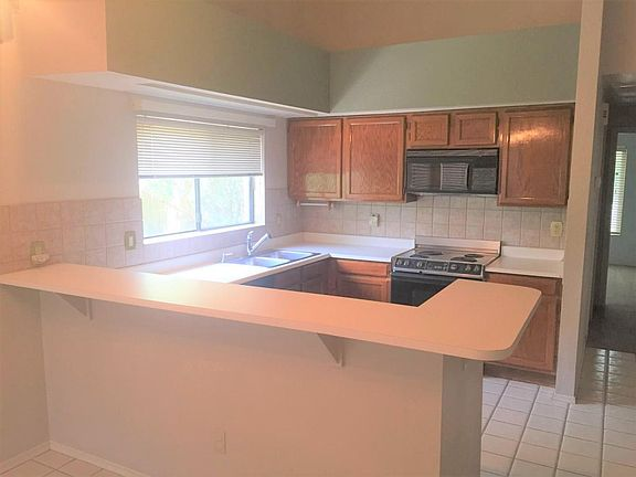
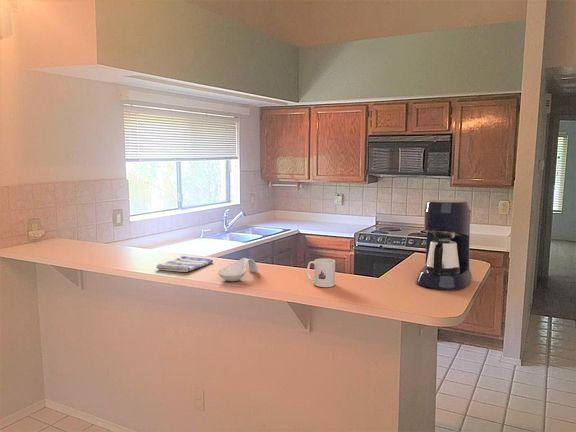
+ mug (320, 272)
+ spoon rest (239, 268)
+ coffee maker (446, 241)
+ dish towel (185, 263)
